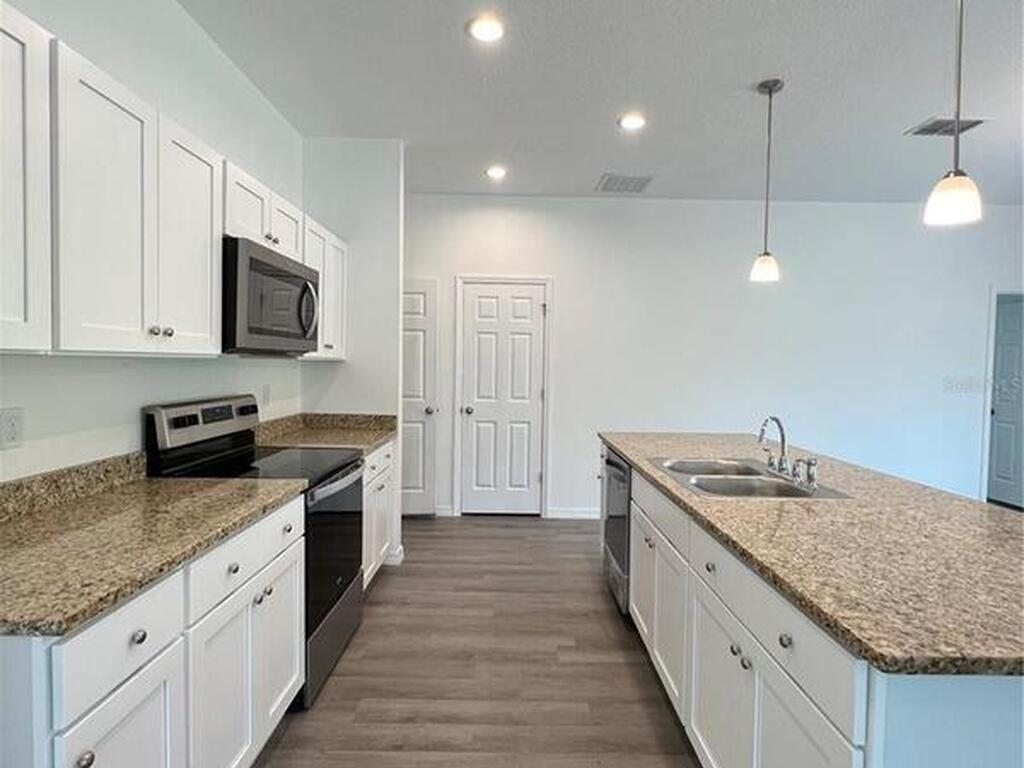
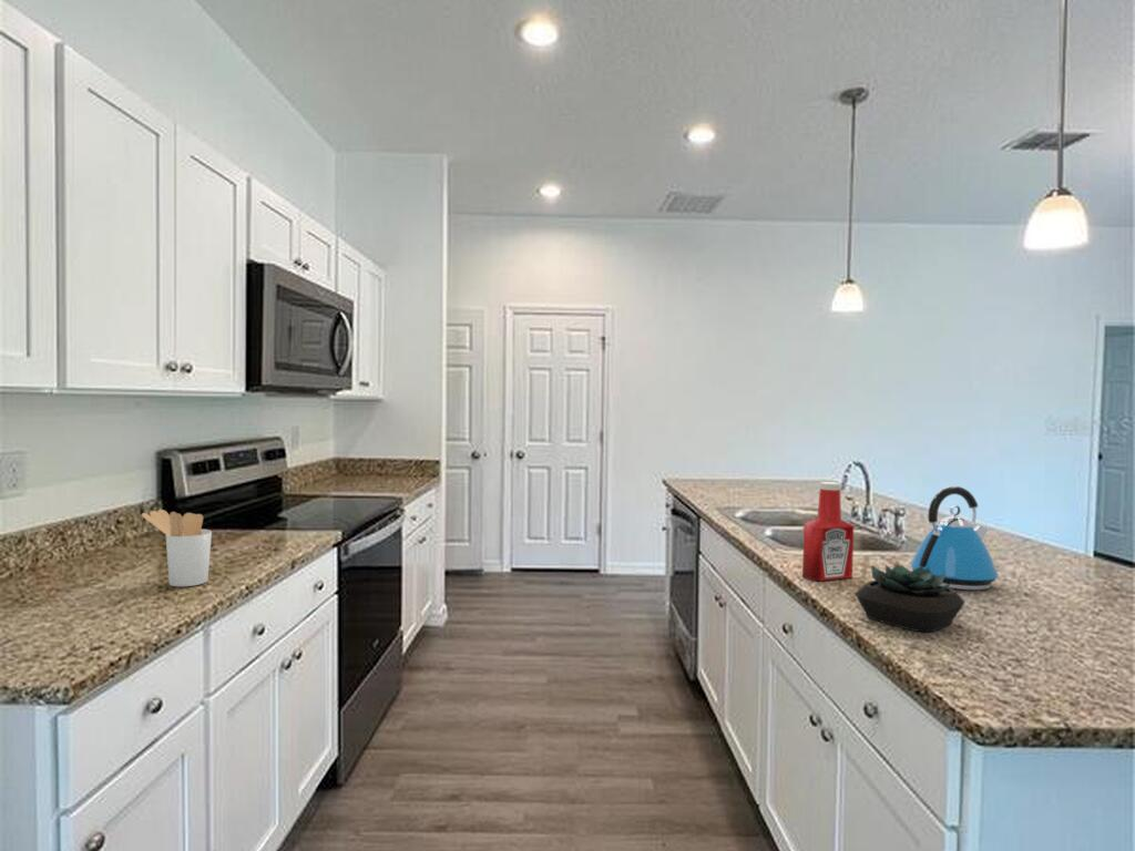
+ succulent plant (909, 594)
+ utensil holder (177, 545)
+ kettle (952, 533)
+ soap bottle (828, 530)
